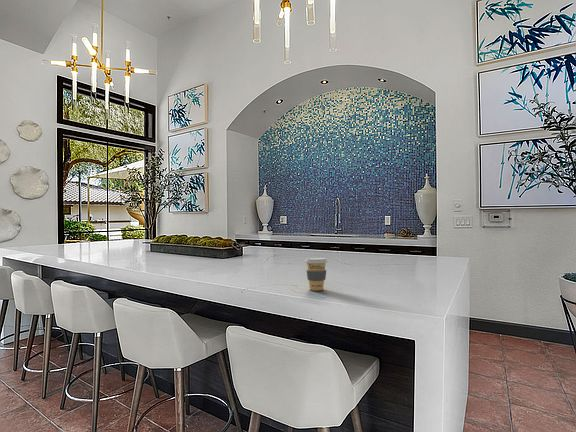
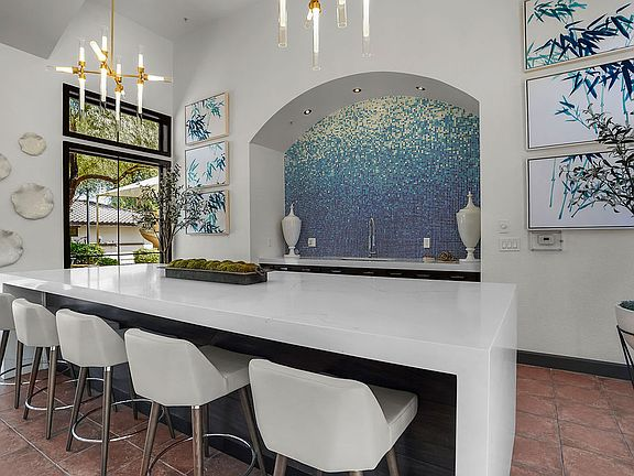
- coffee cup (316, 273)
